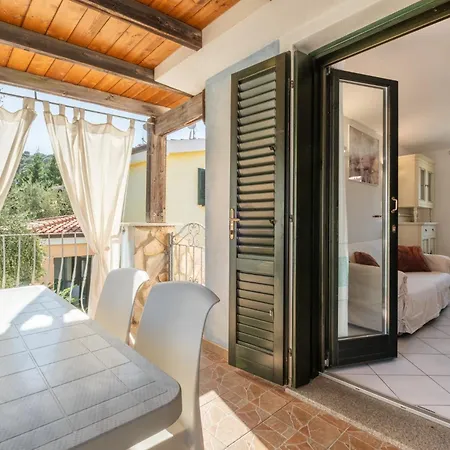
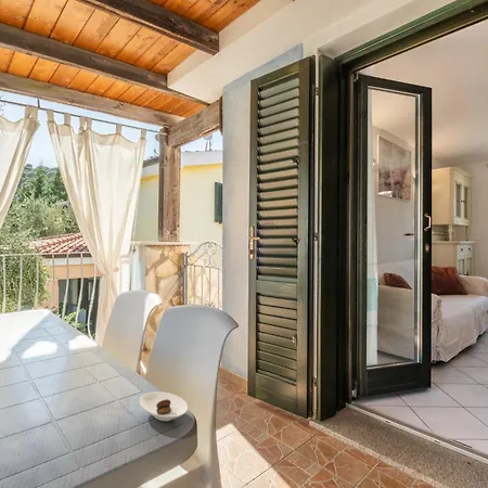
+ saucer (163, 407)
